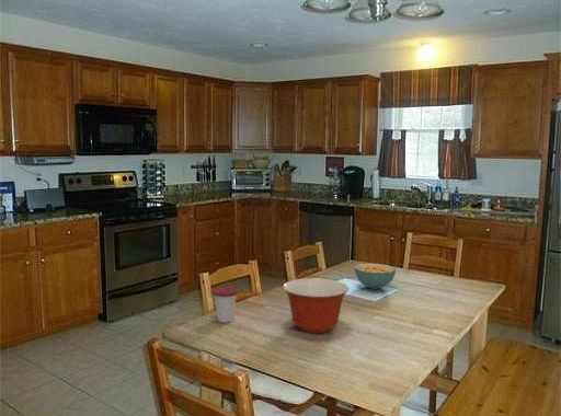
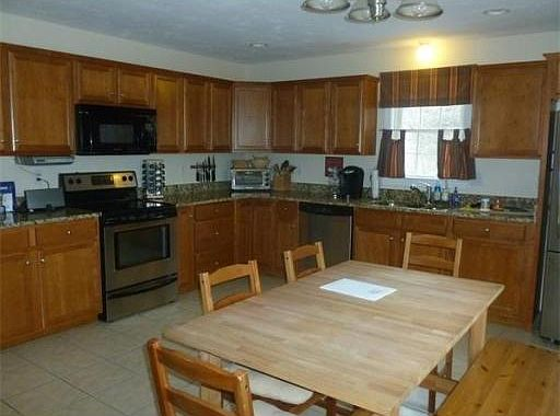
- cereal bowl (374, 277)
- cup (225, 301)
- mixing bowl (314, 307)
